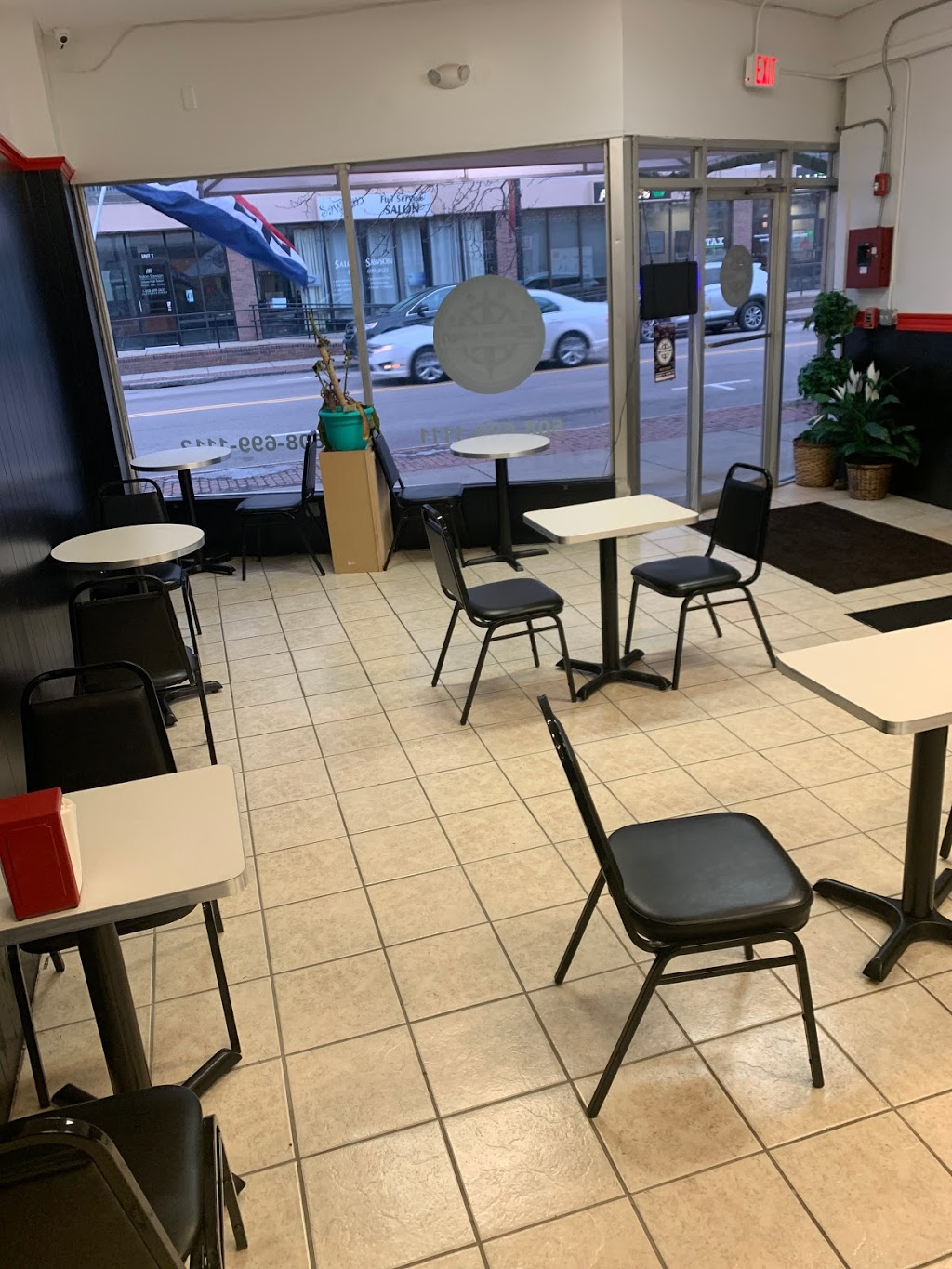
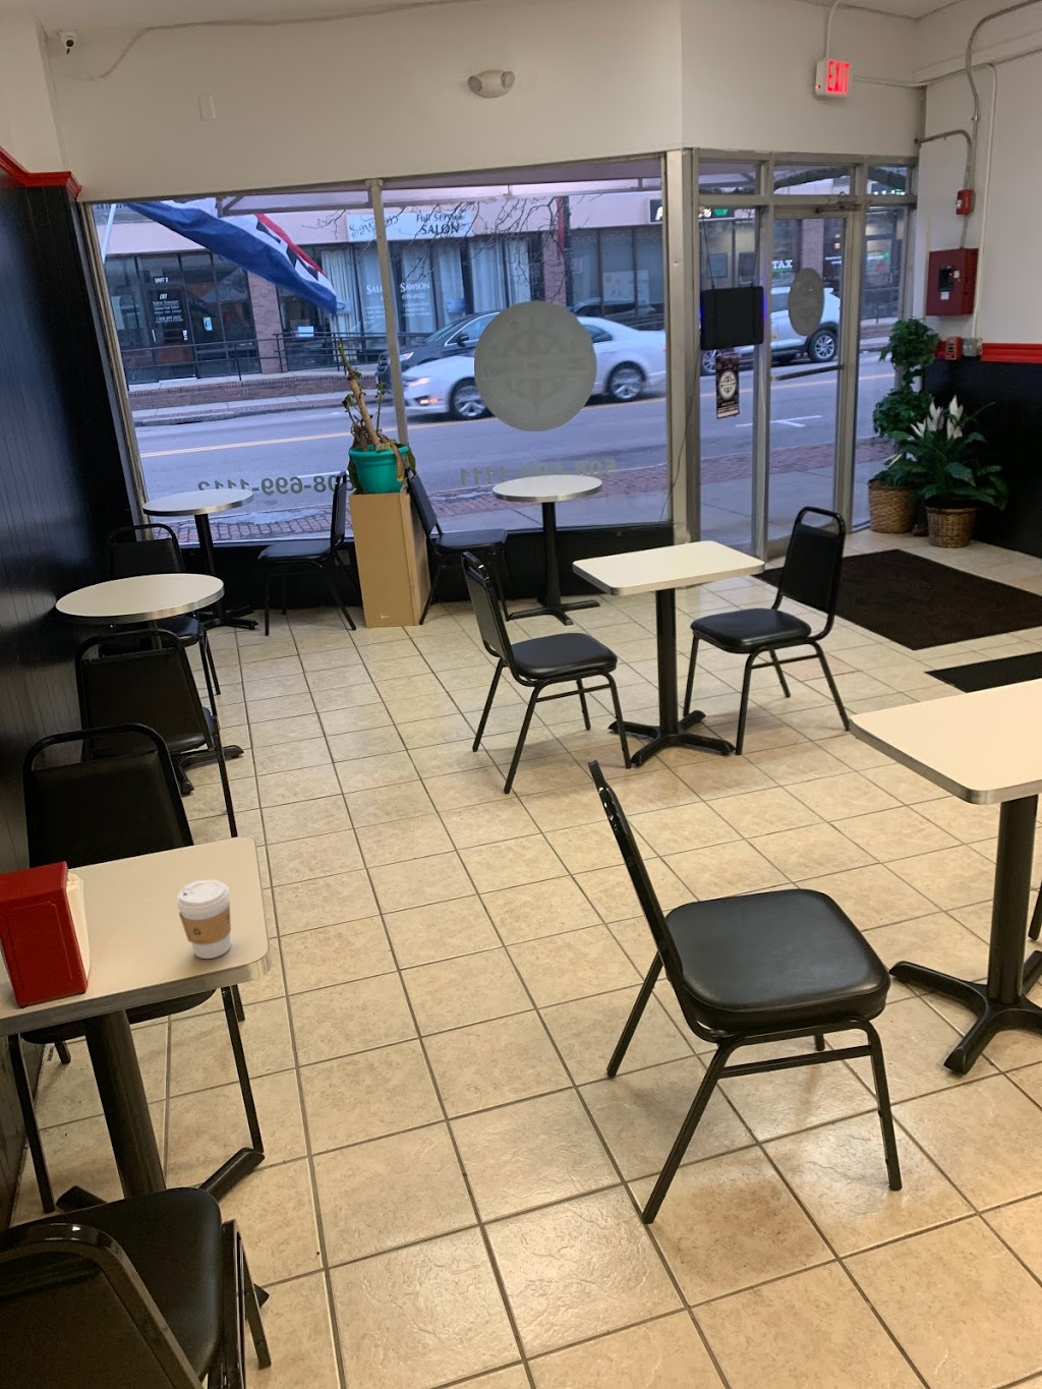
+ coffee cup (207, 918)
